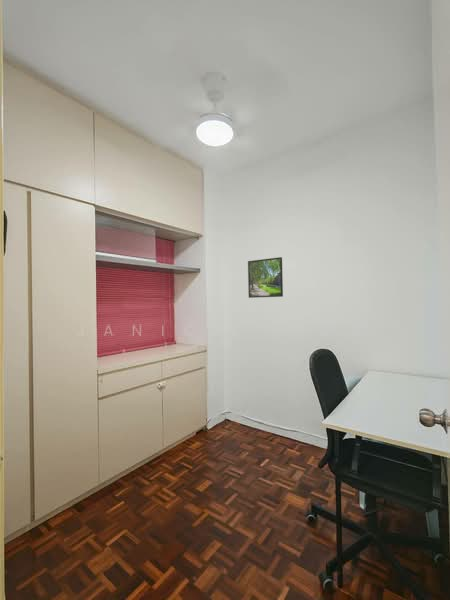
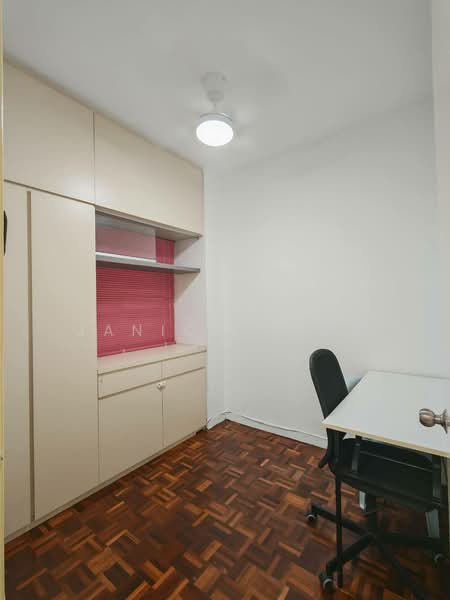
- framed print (264, 278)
